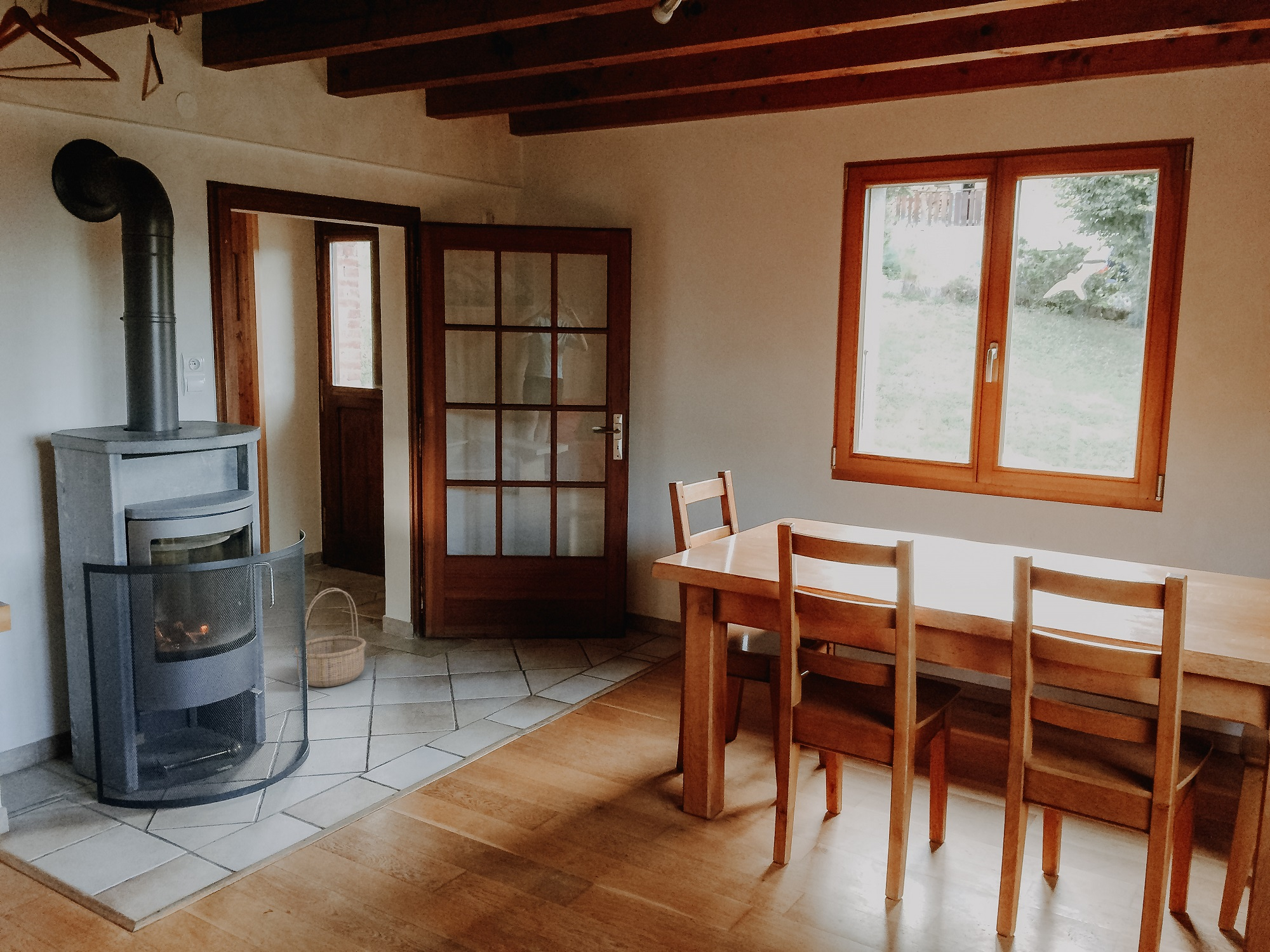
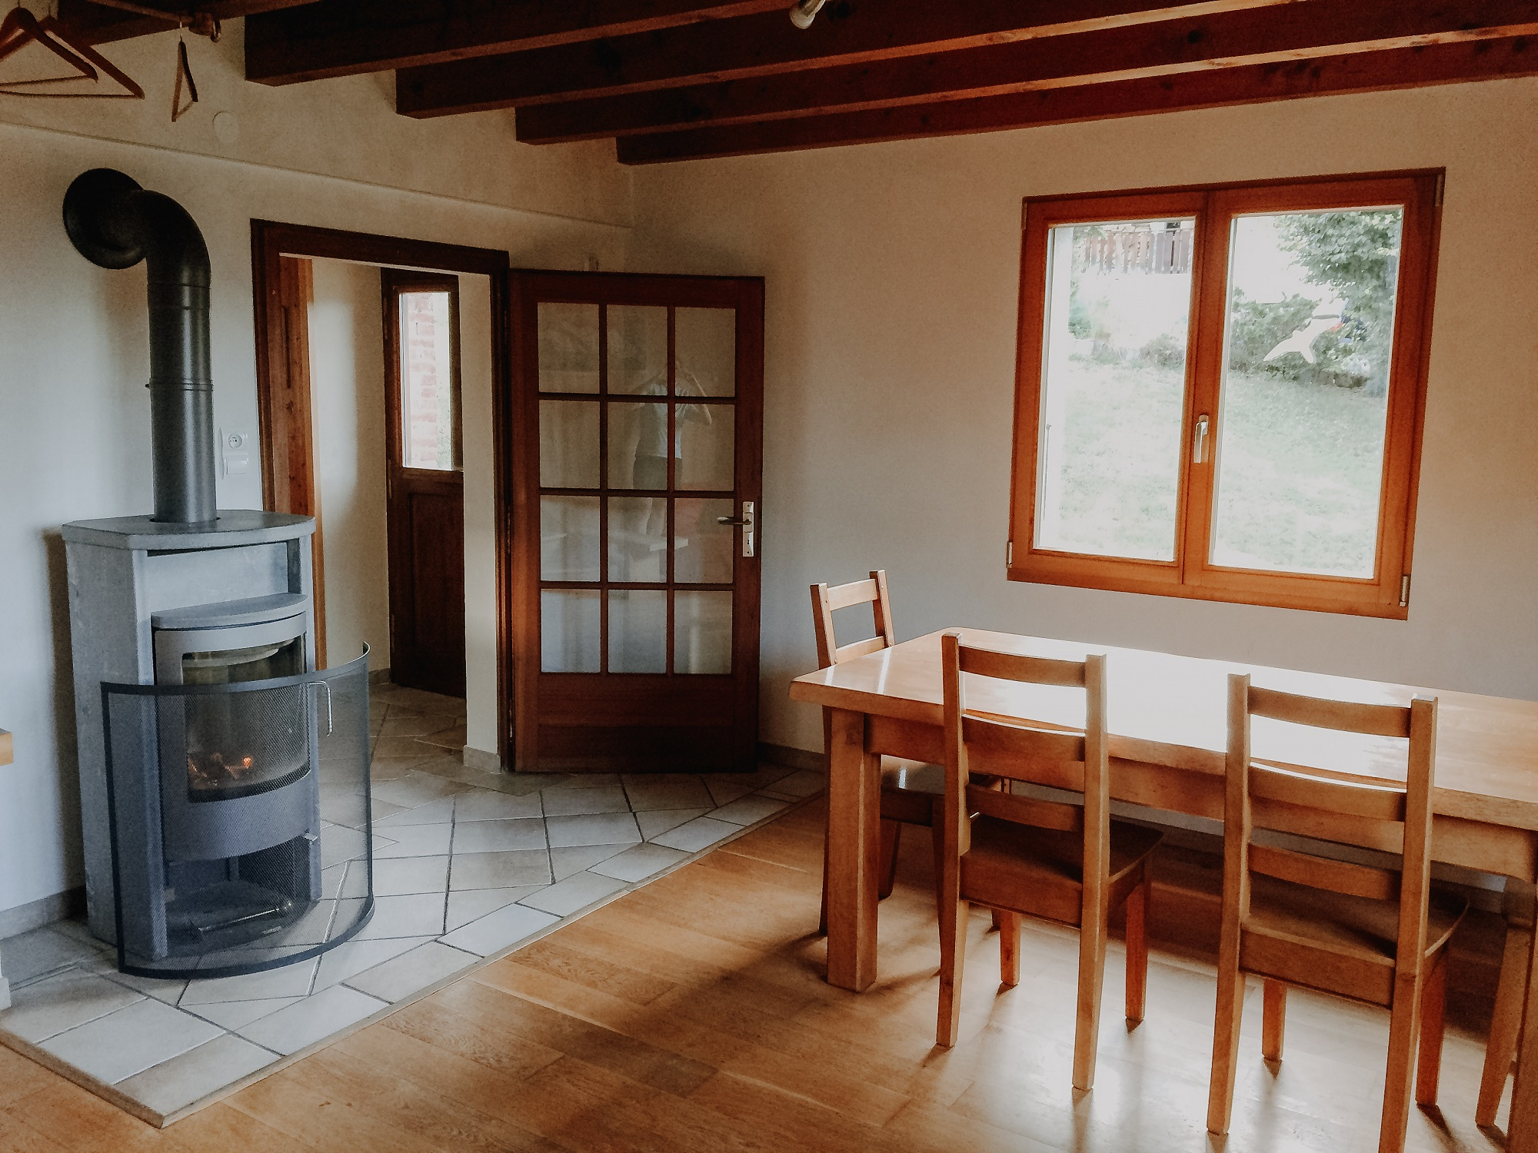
- basket (330, 636)
